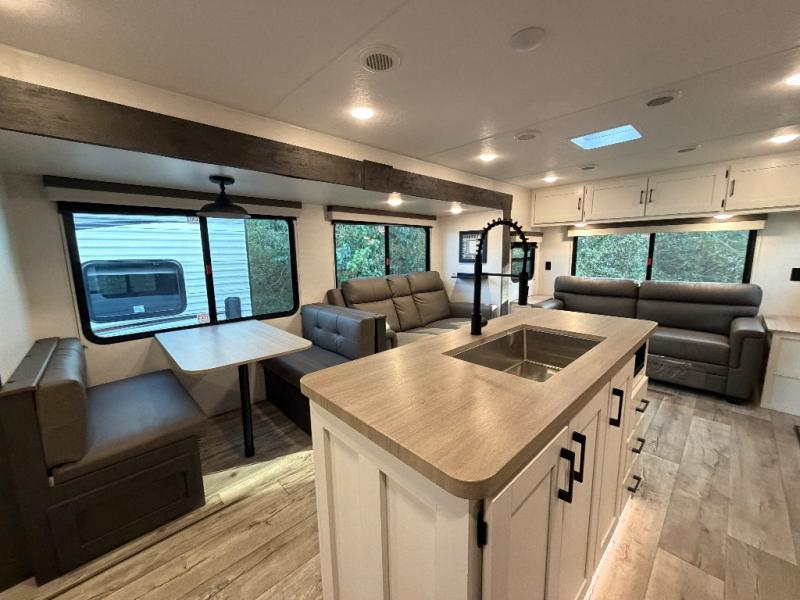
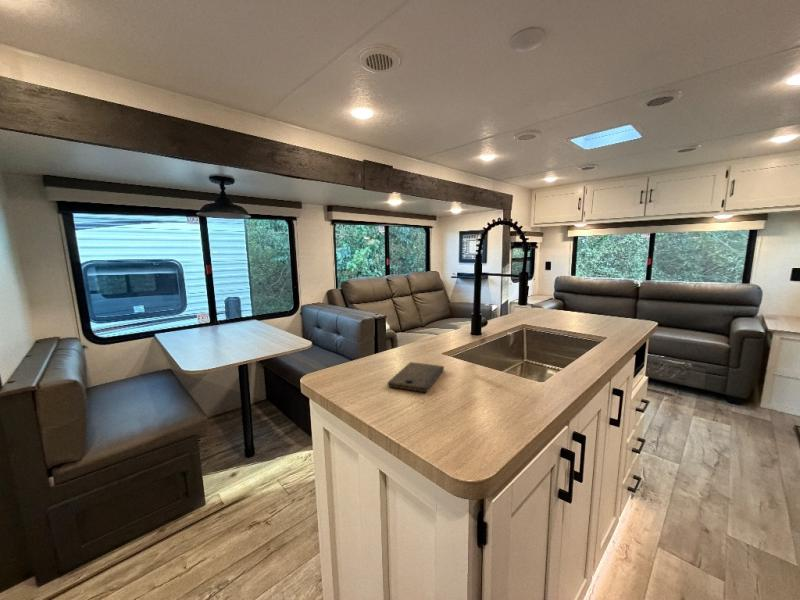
+ cutting board (417, 375)
